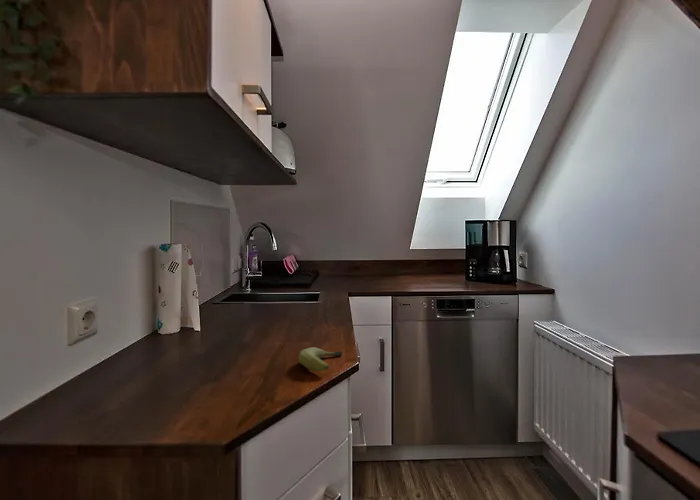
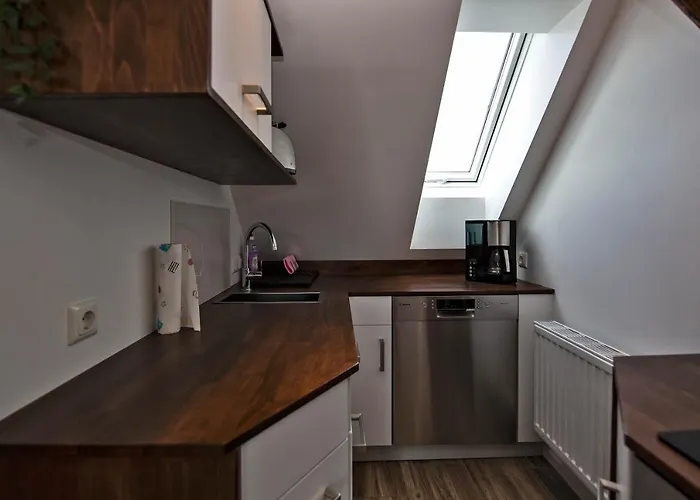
- fruit (318, 356)
